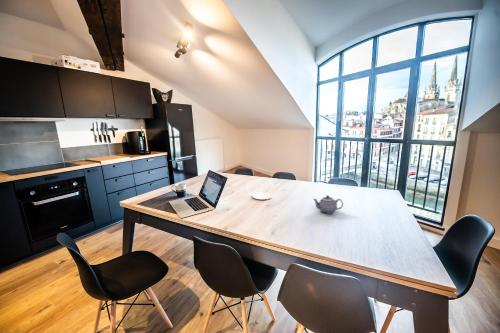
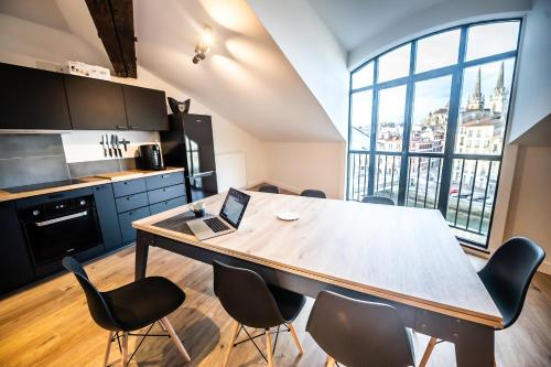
- teapot (327, 203)
